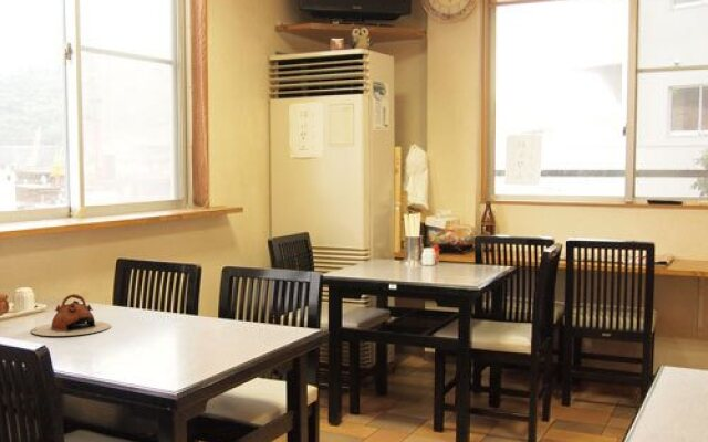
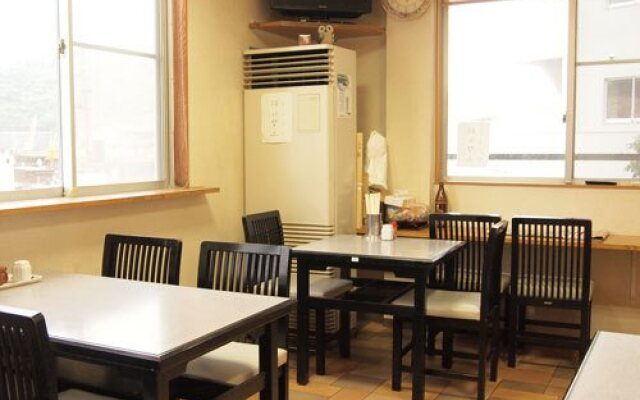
- teapot (71, 311)
